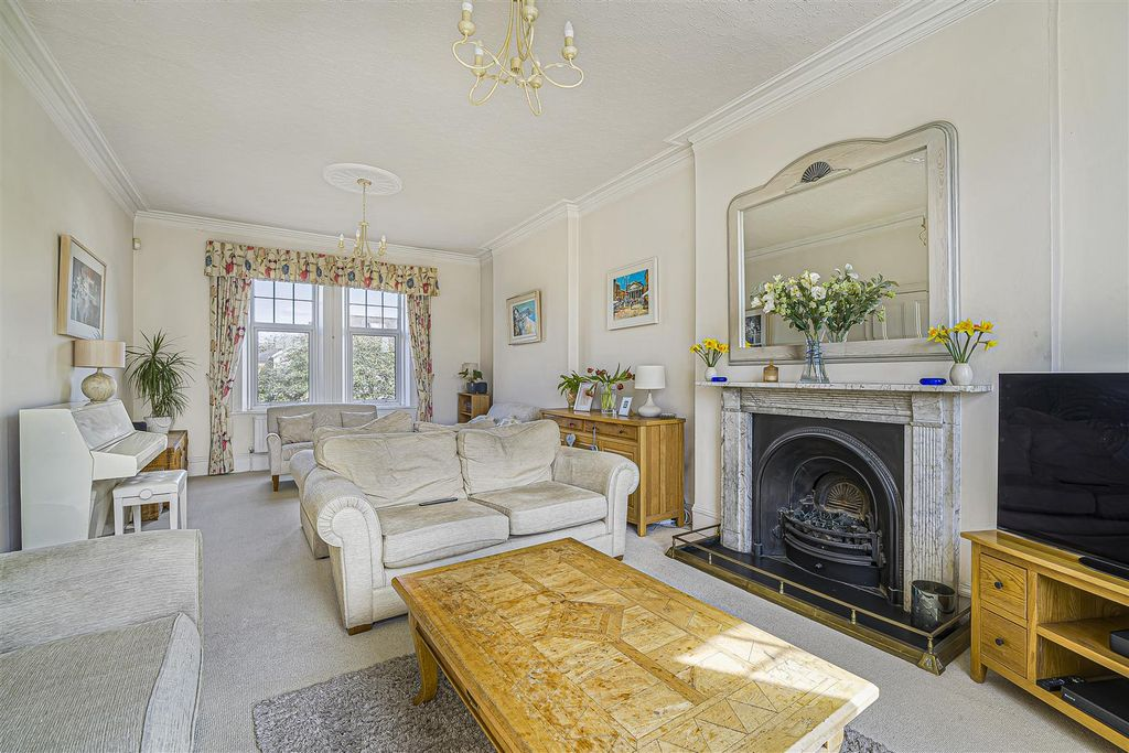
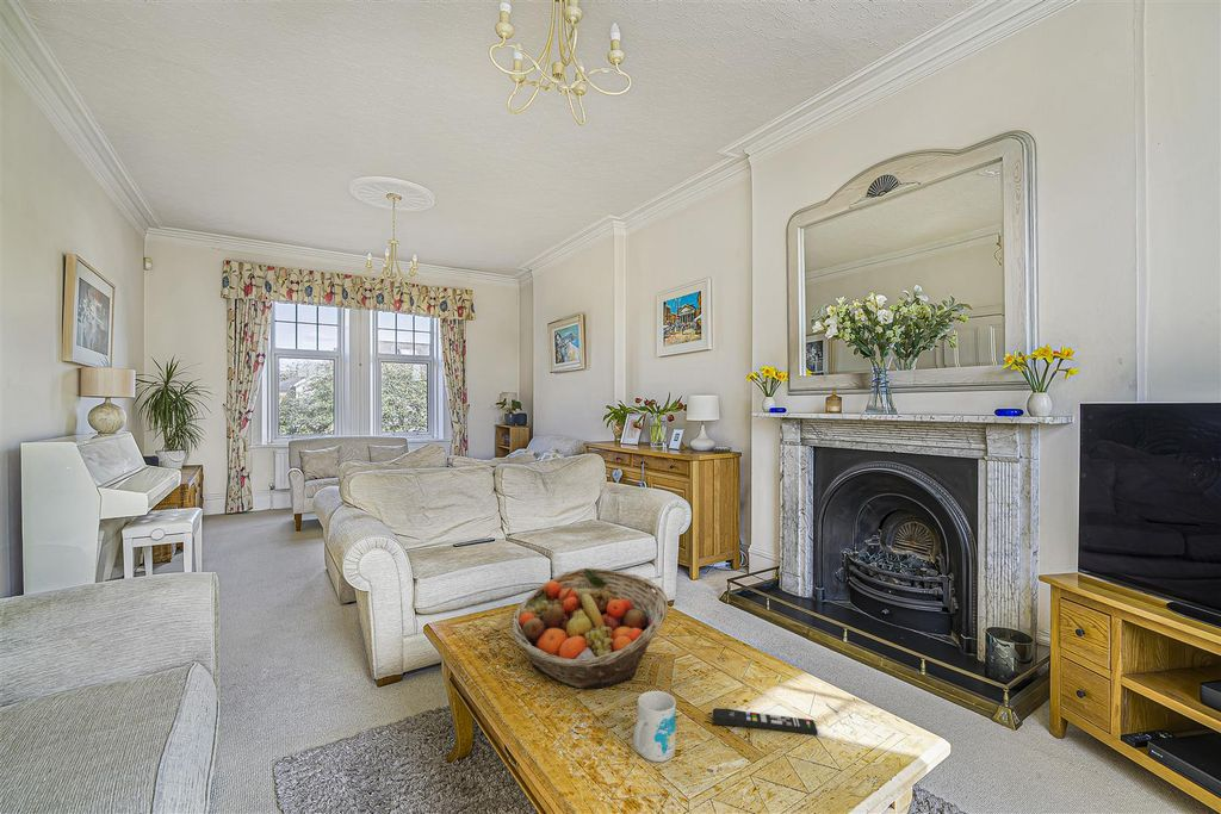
+ mug (651, 729)
+ fruit basket (588, 622)
+ remote control (763, 720)
